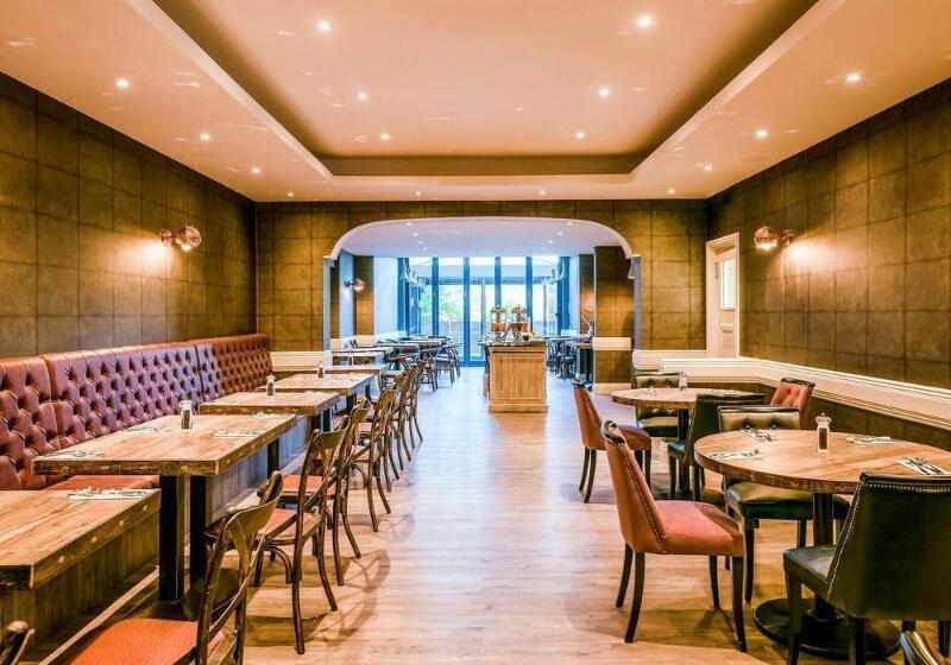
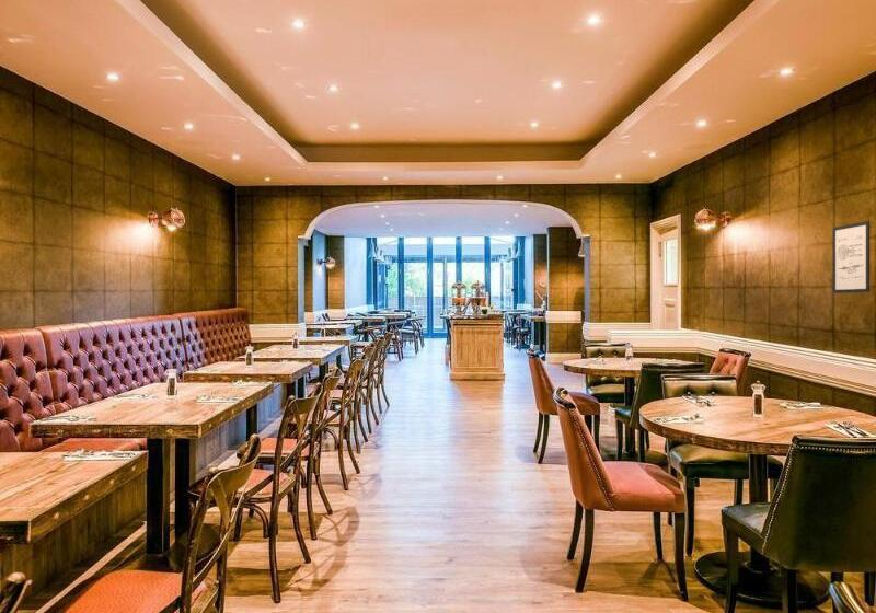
+ wall art (850, 258)
